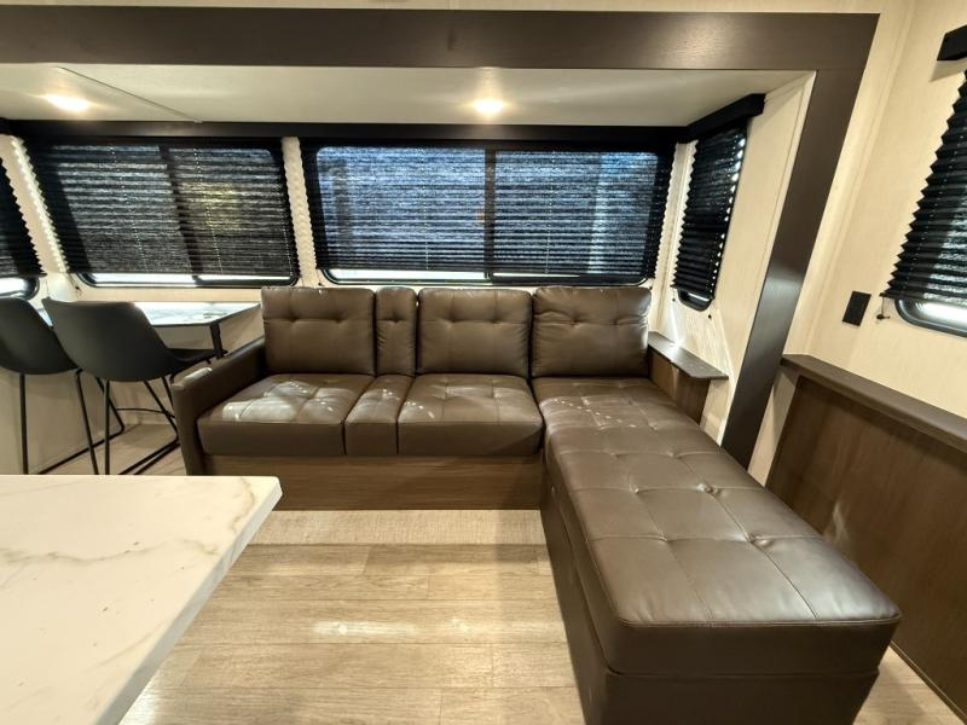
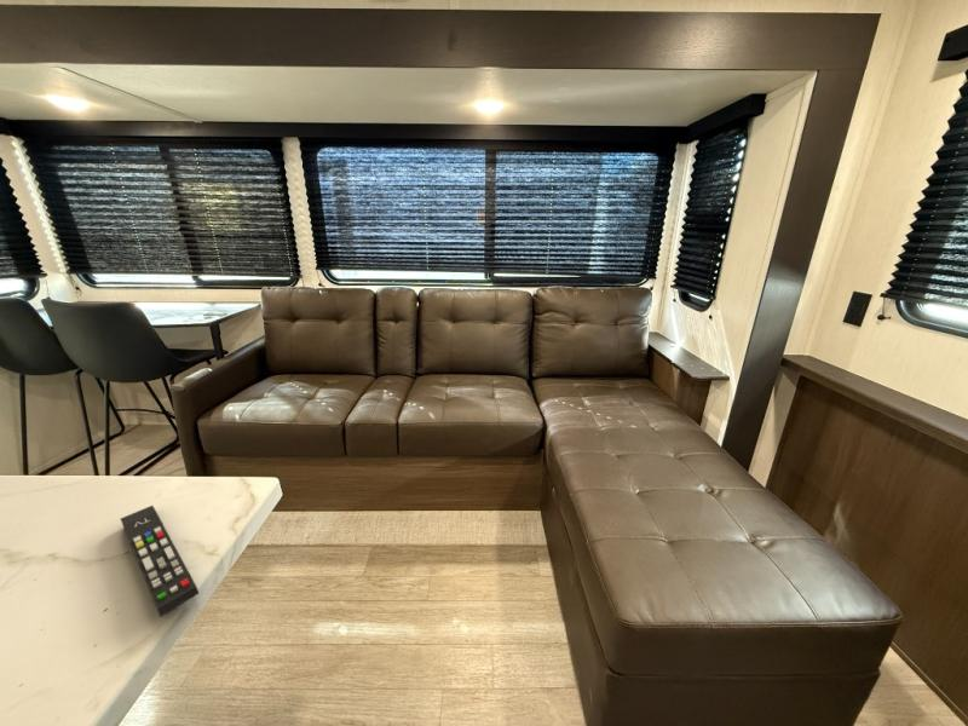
+ remote control (155, 552)
